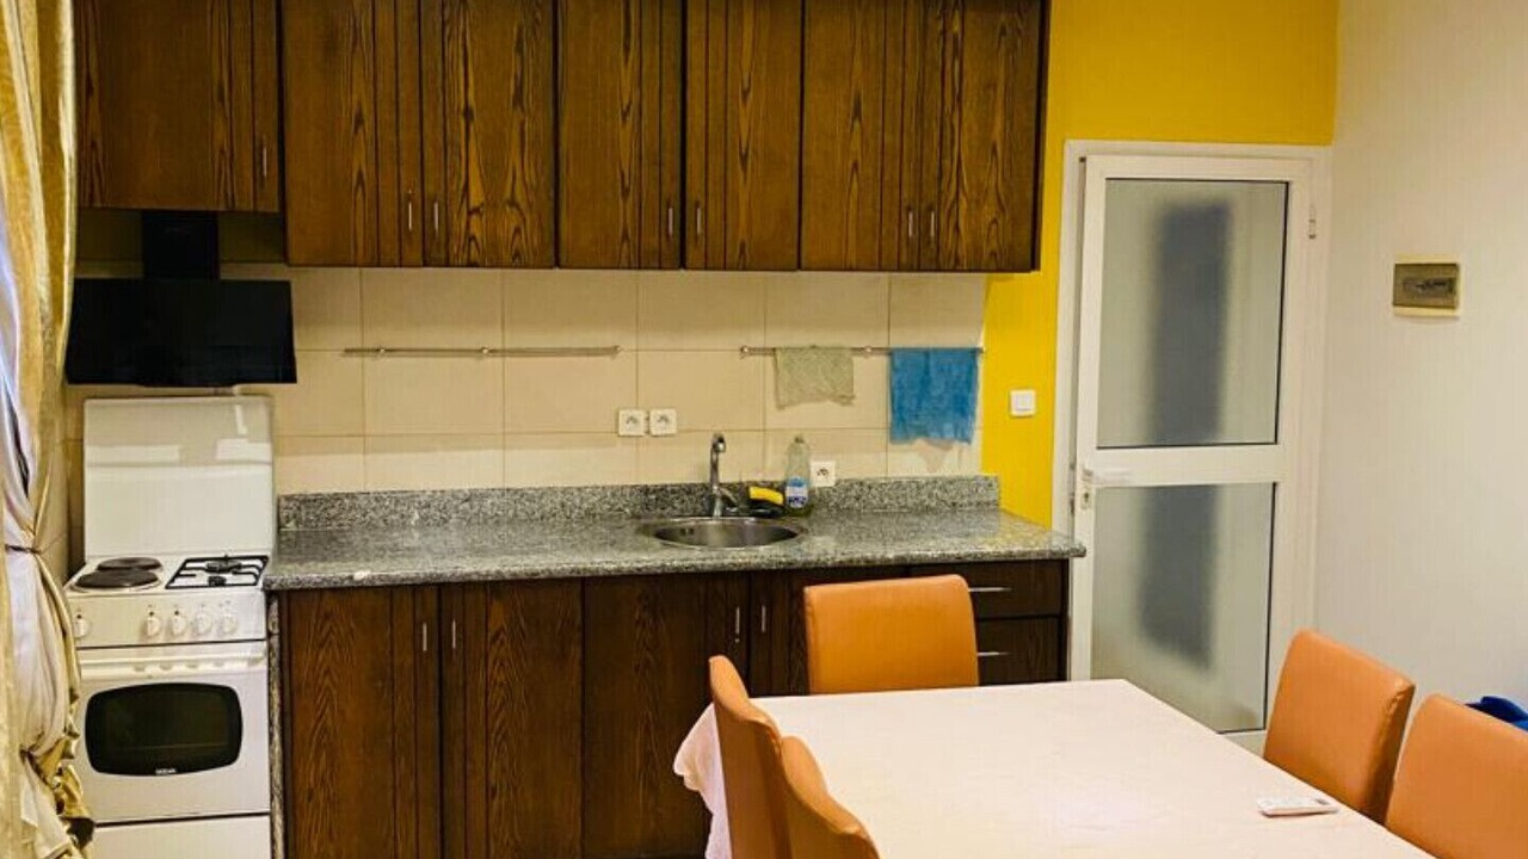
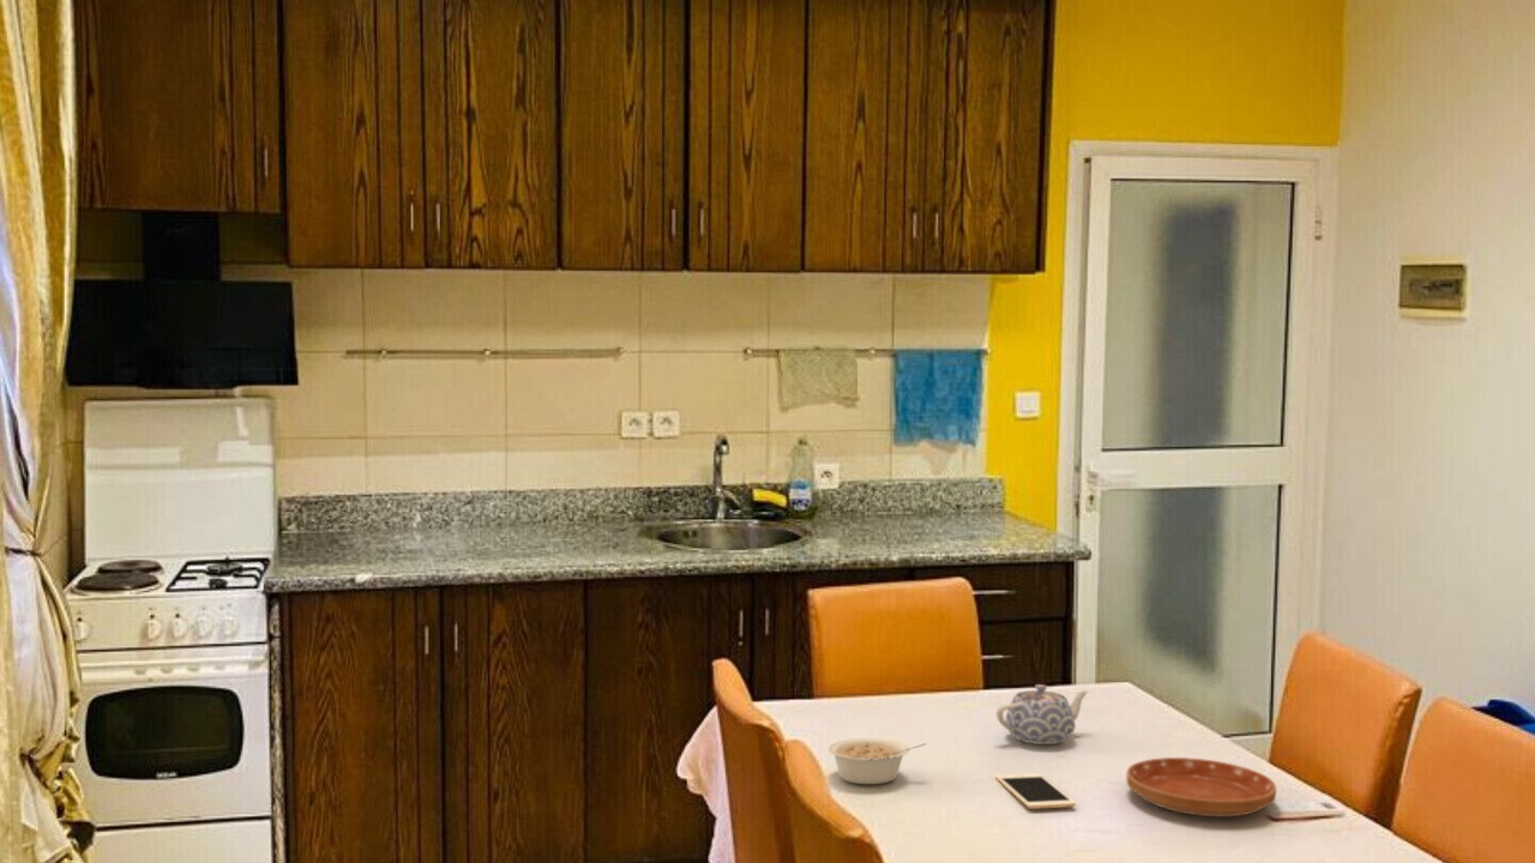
+ legume (871, 759)
+ teapot (1043, 711)
+ cell phone (1034, 790)
+ saucer (1199, 787)
